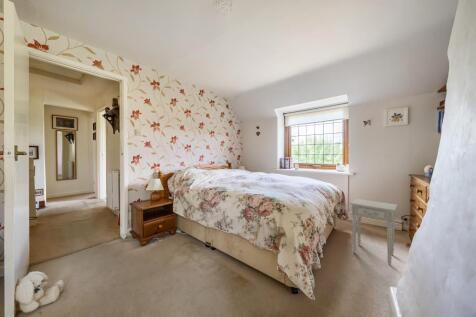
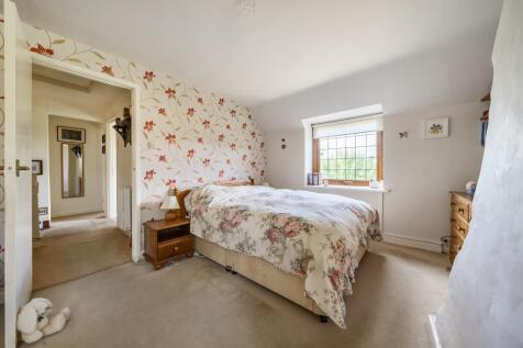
- nightstand (373, 218)
